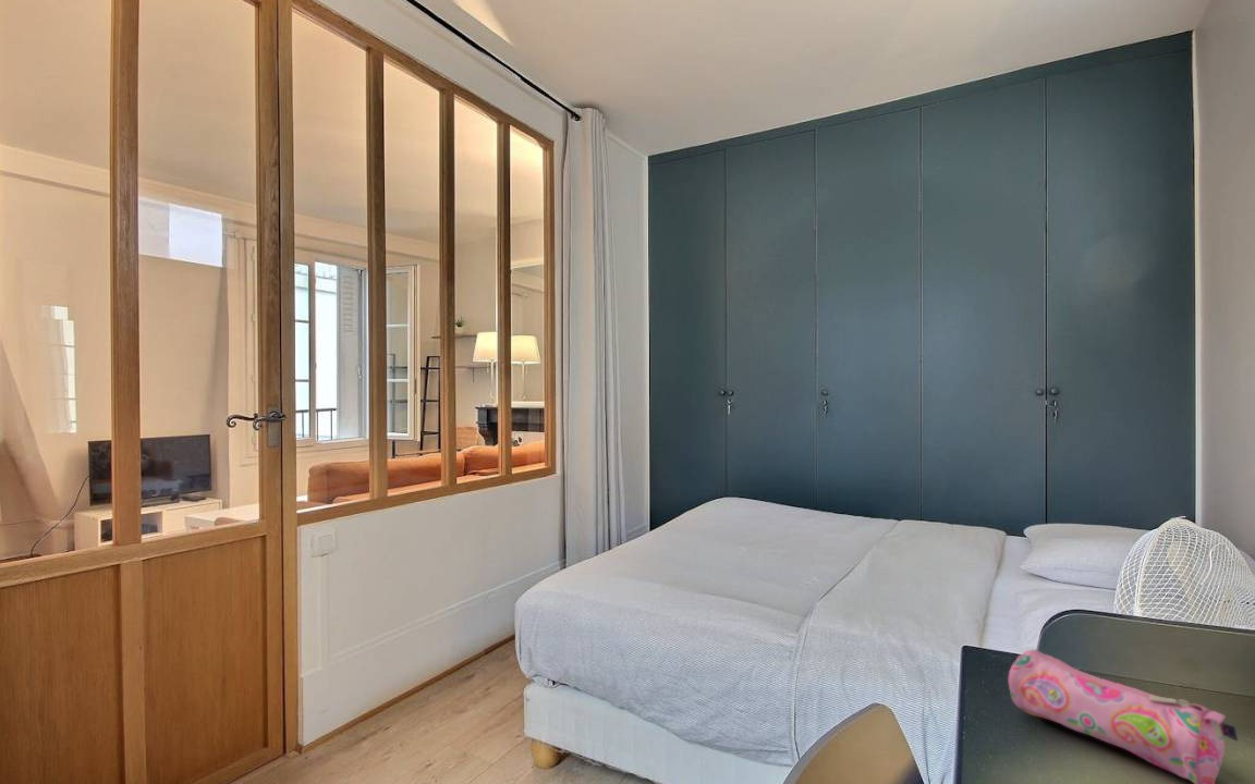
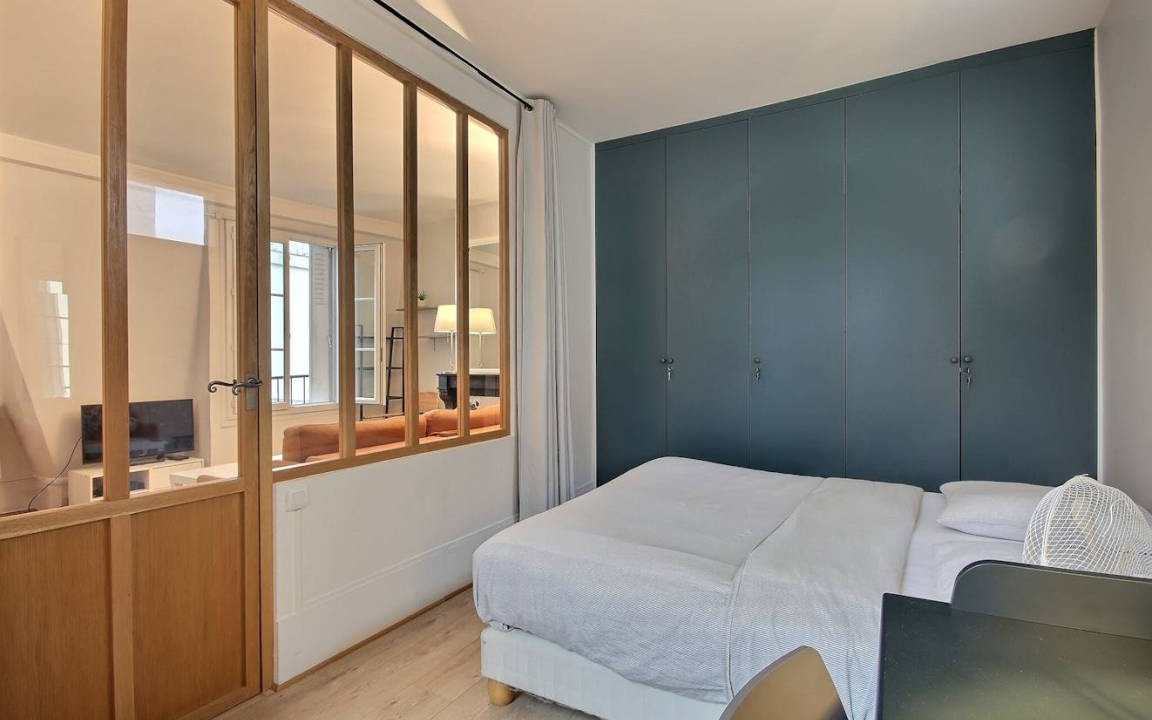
- pencil case (1110, 709)
